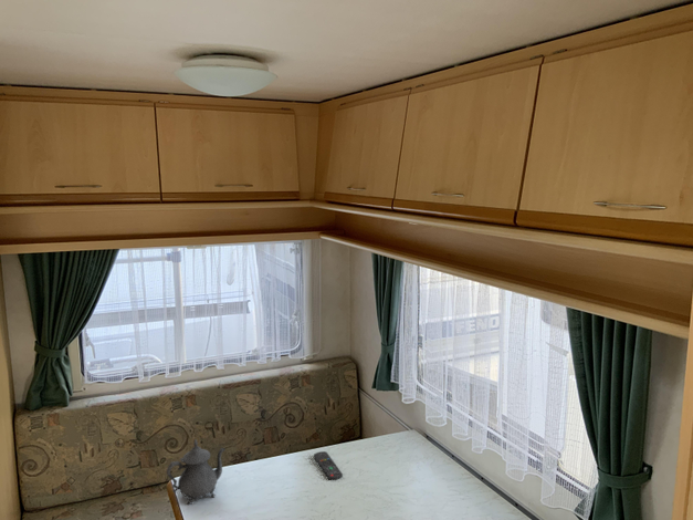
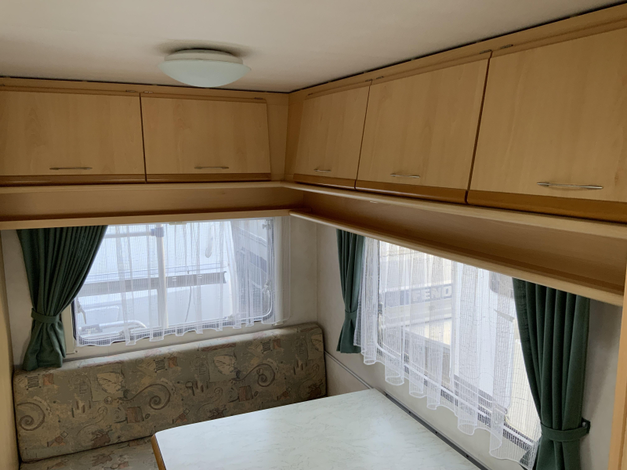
- teapot (197, 467)
- remote control (327, 465)
